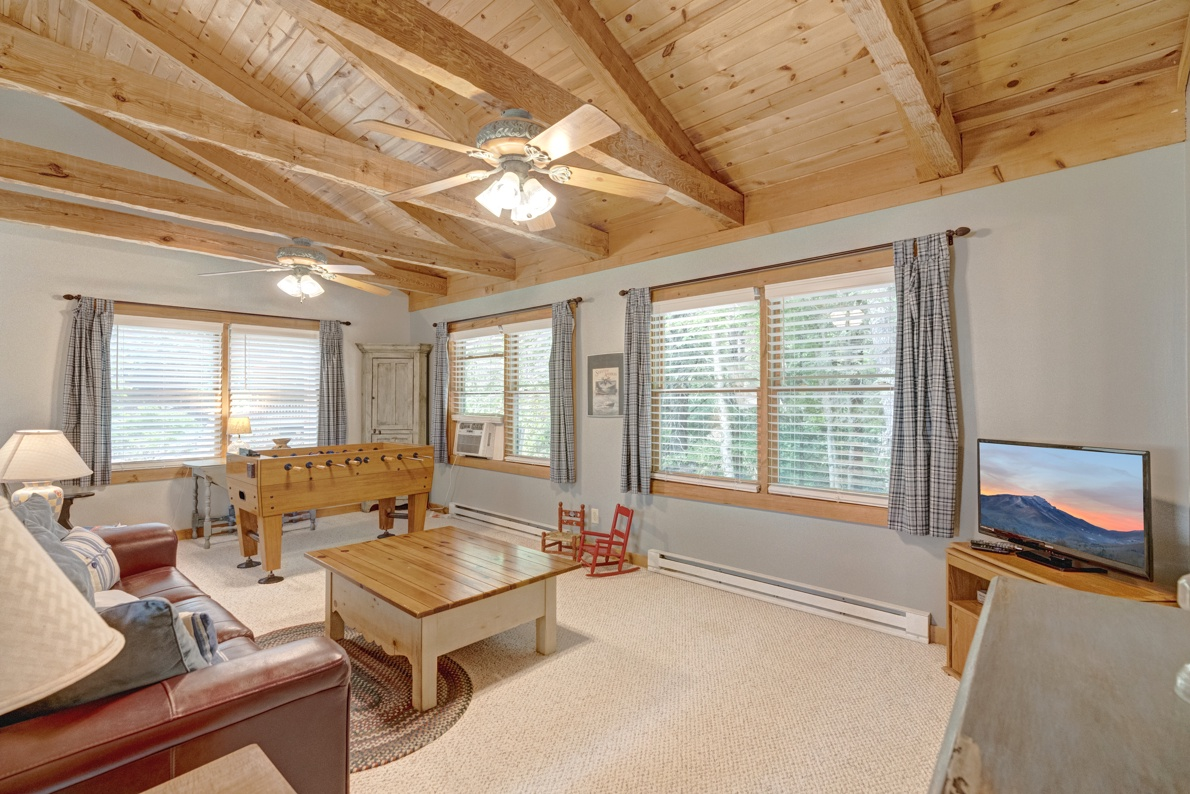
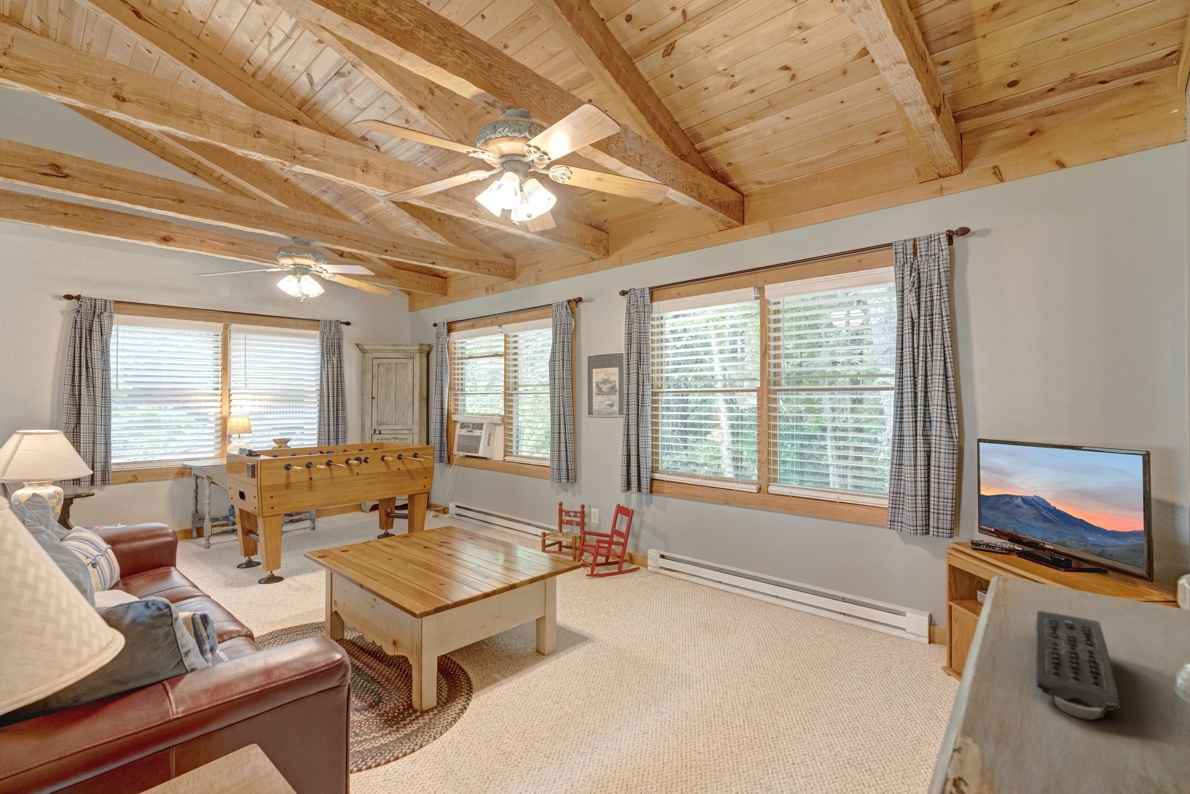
+ remote control (1073, 657)
